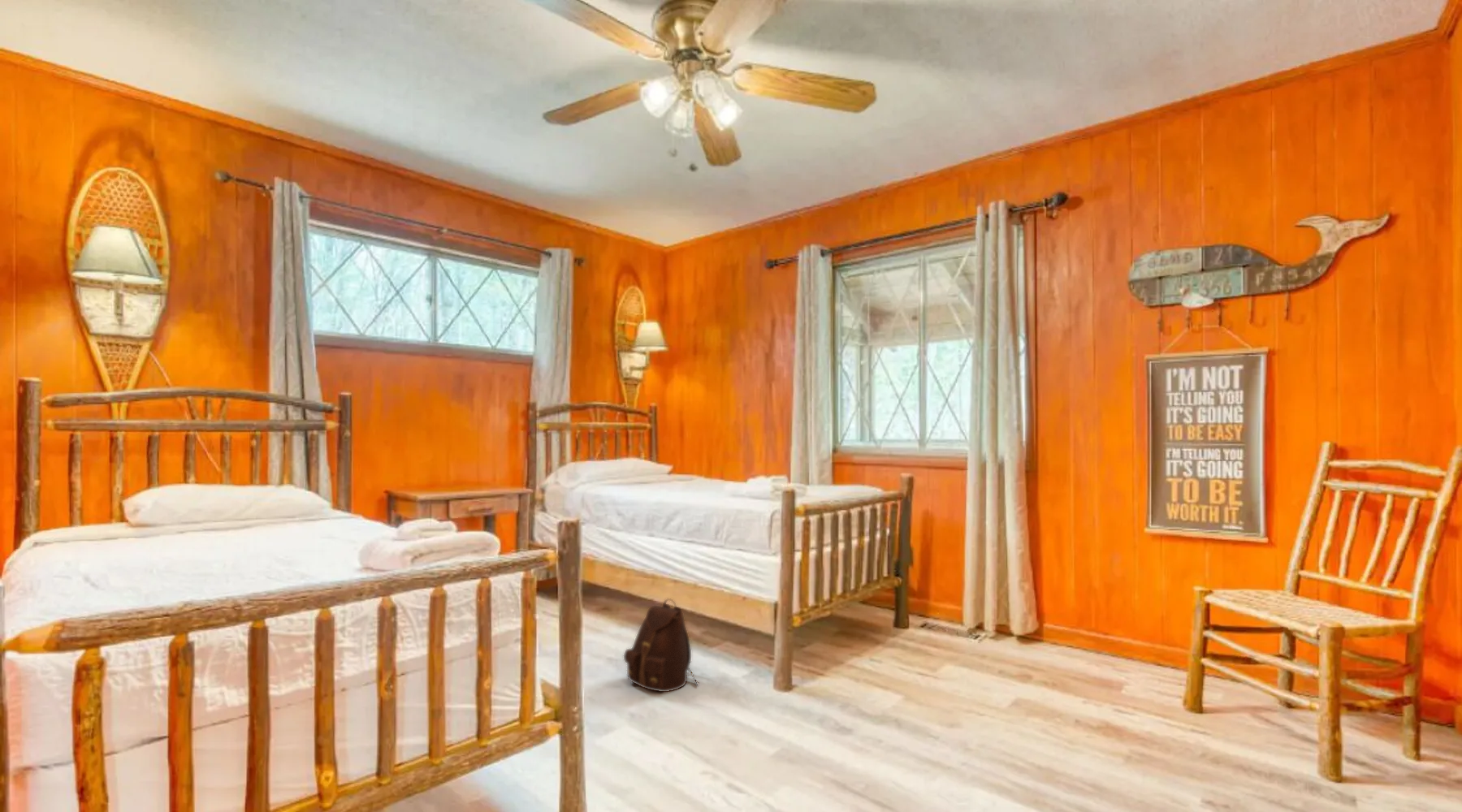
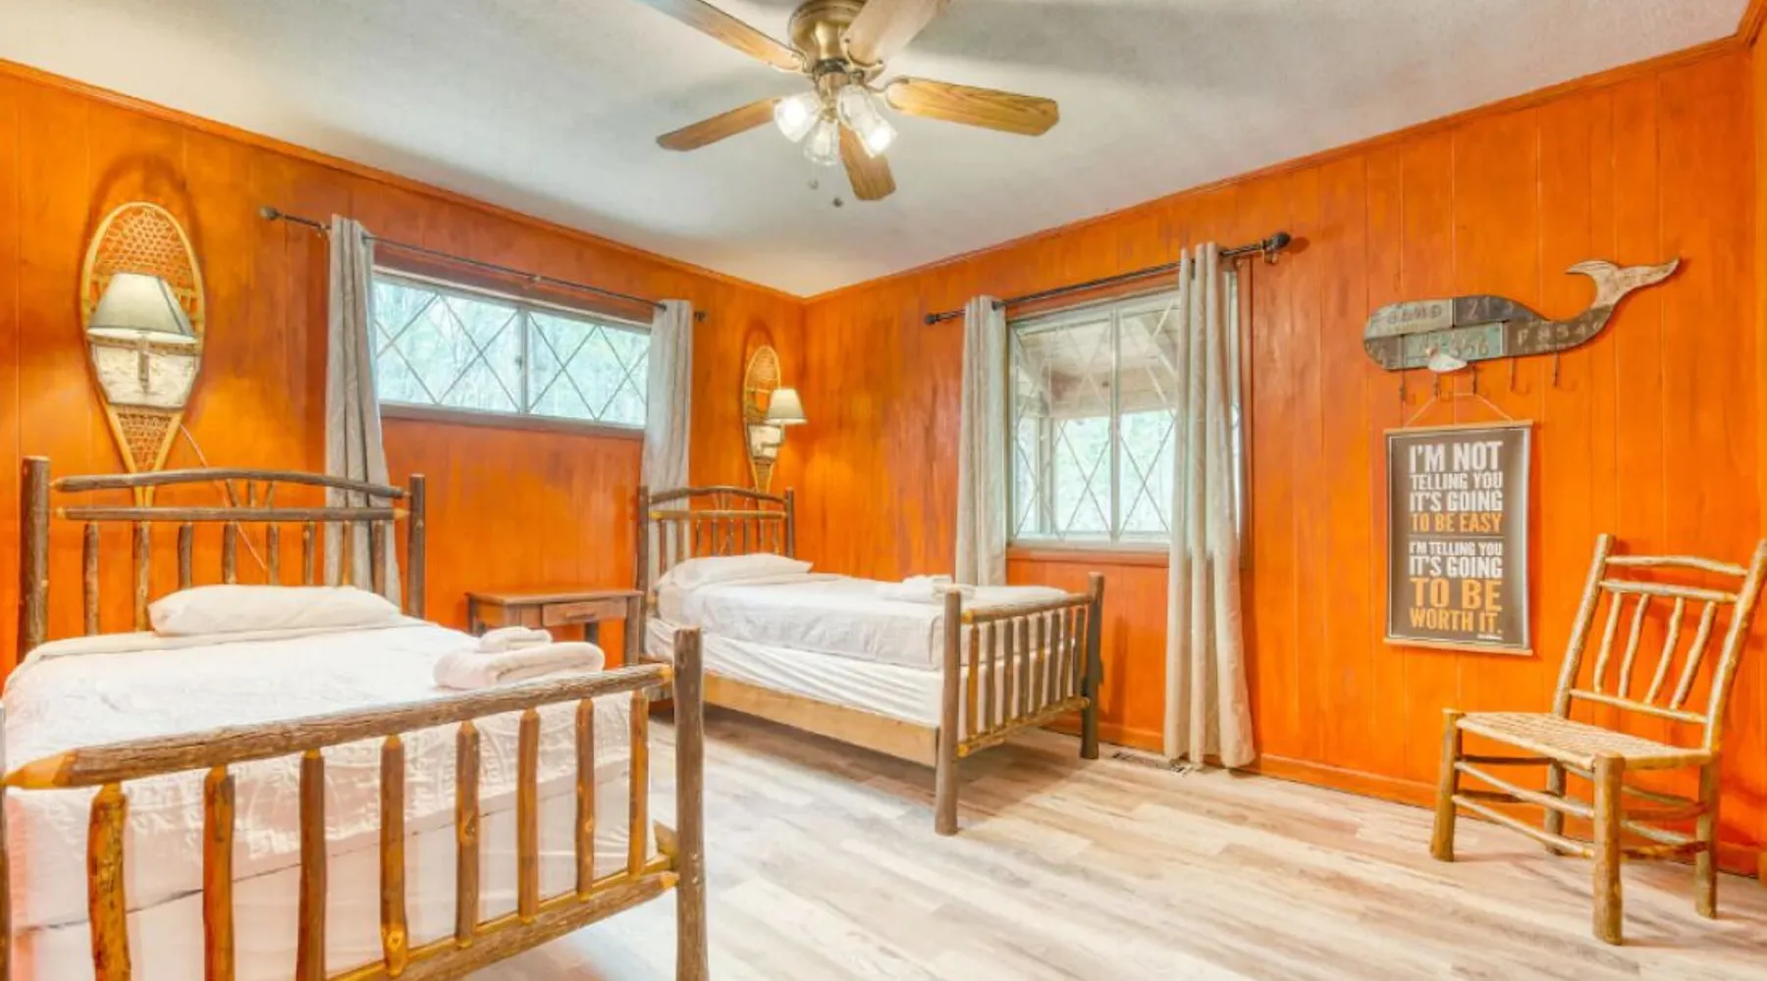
- backpack (660, 641)
